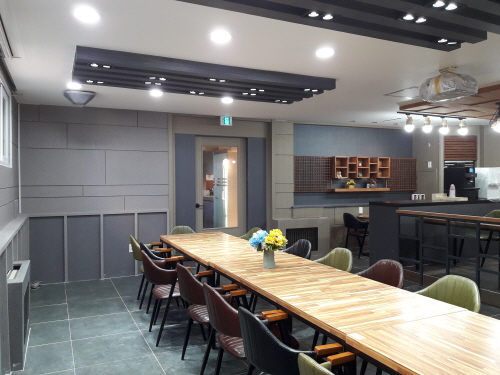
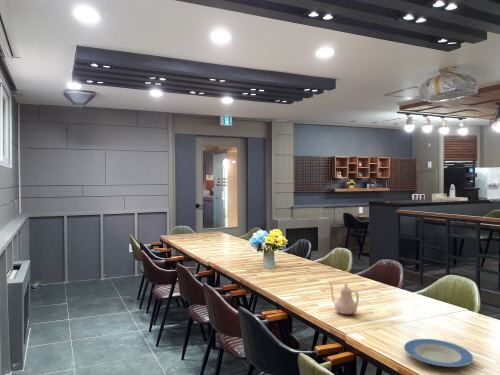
+ plate (437, 355)
+ teapot (342, 296)
